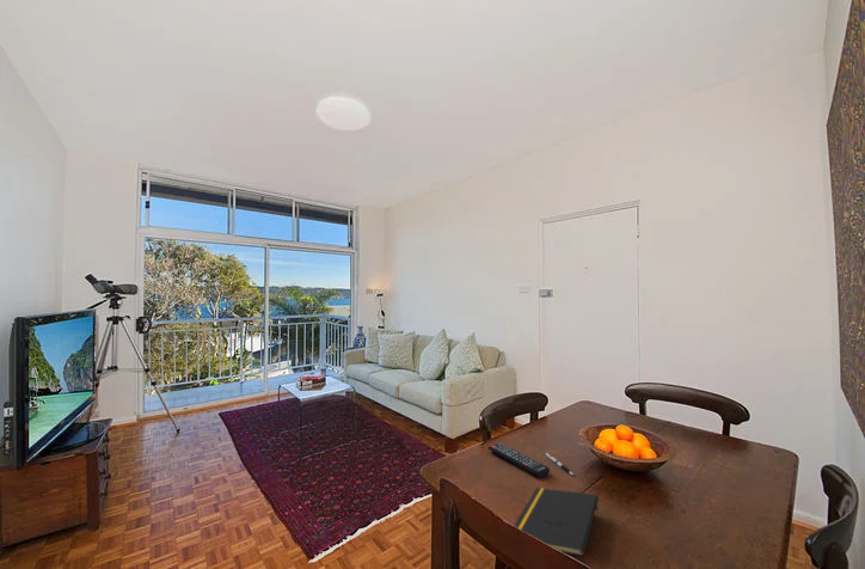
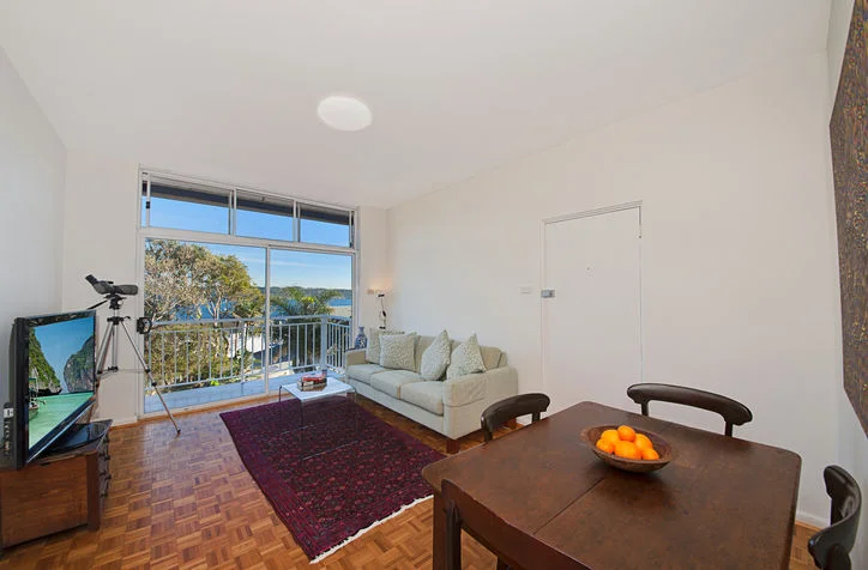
- pen (559, 464)
- remote control (516, 458)
- notepad (556, 516)
